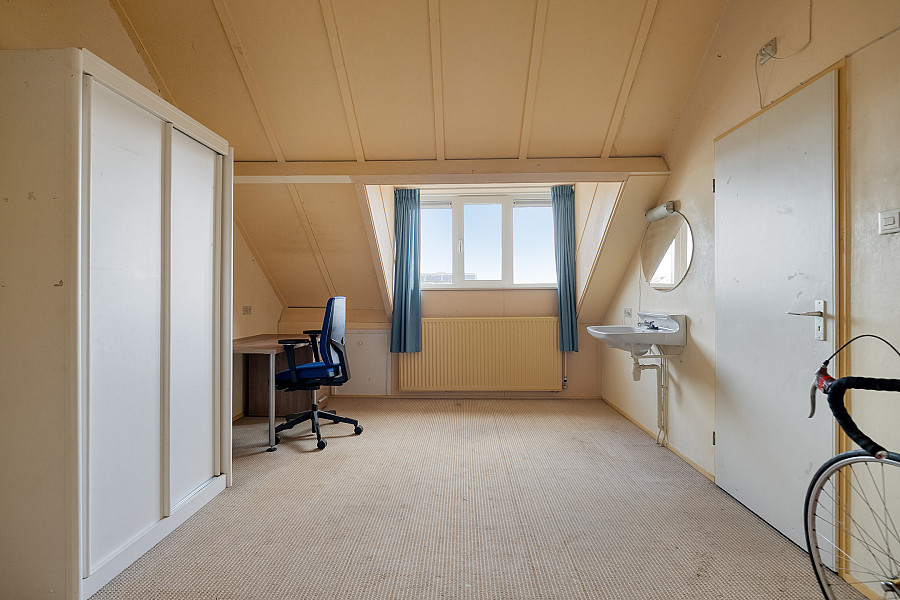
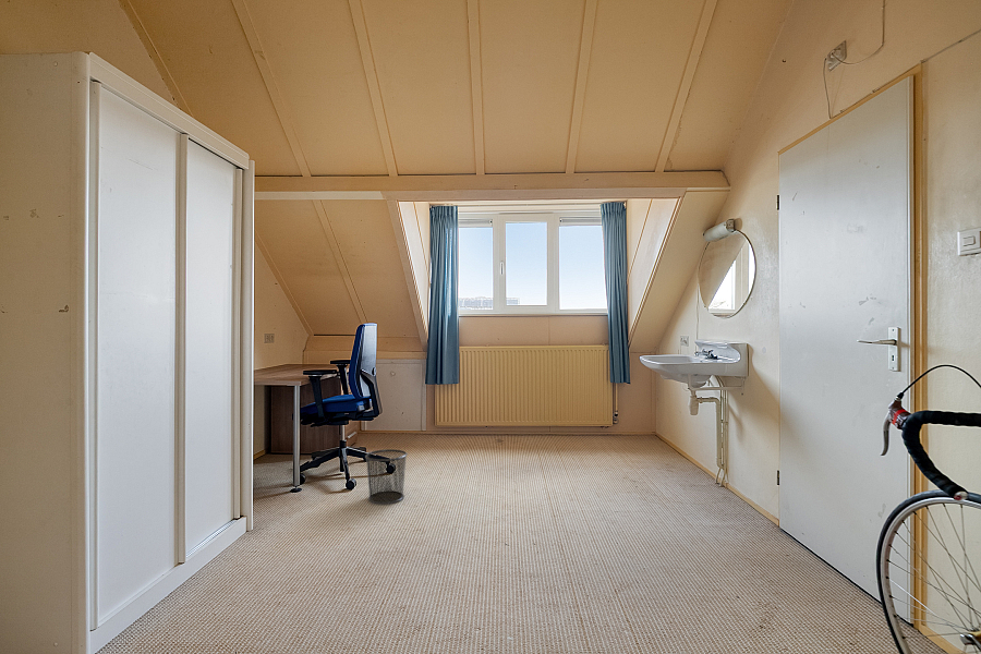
+ waste bin (386, 475)
